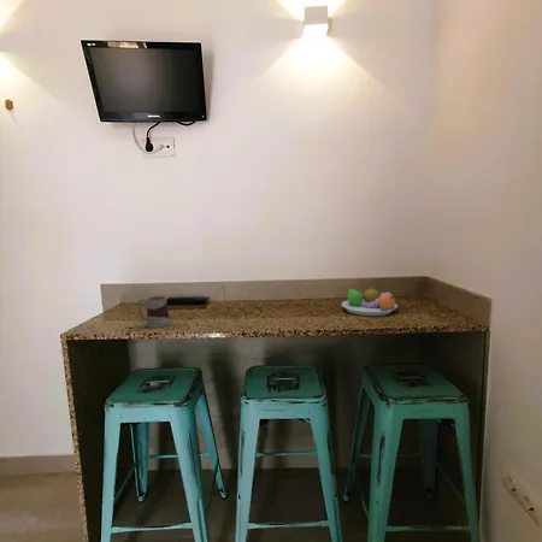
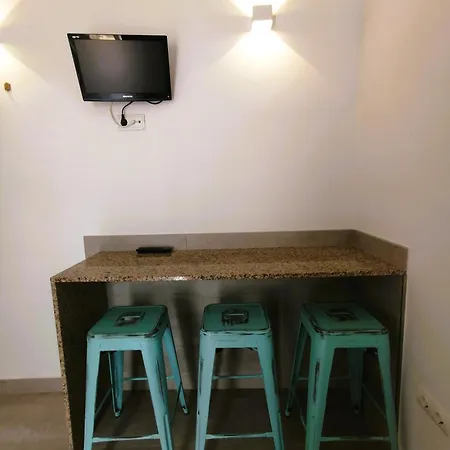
- fruit bowl (367, 299)
- mug (153, 311)
